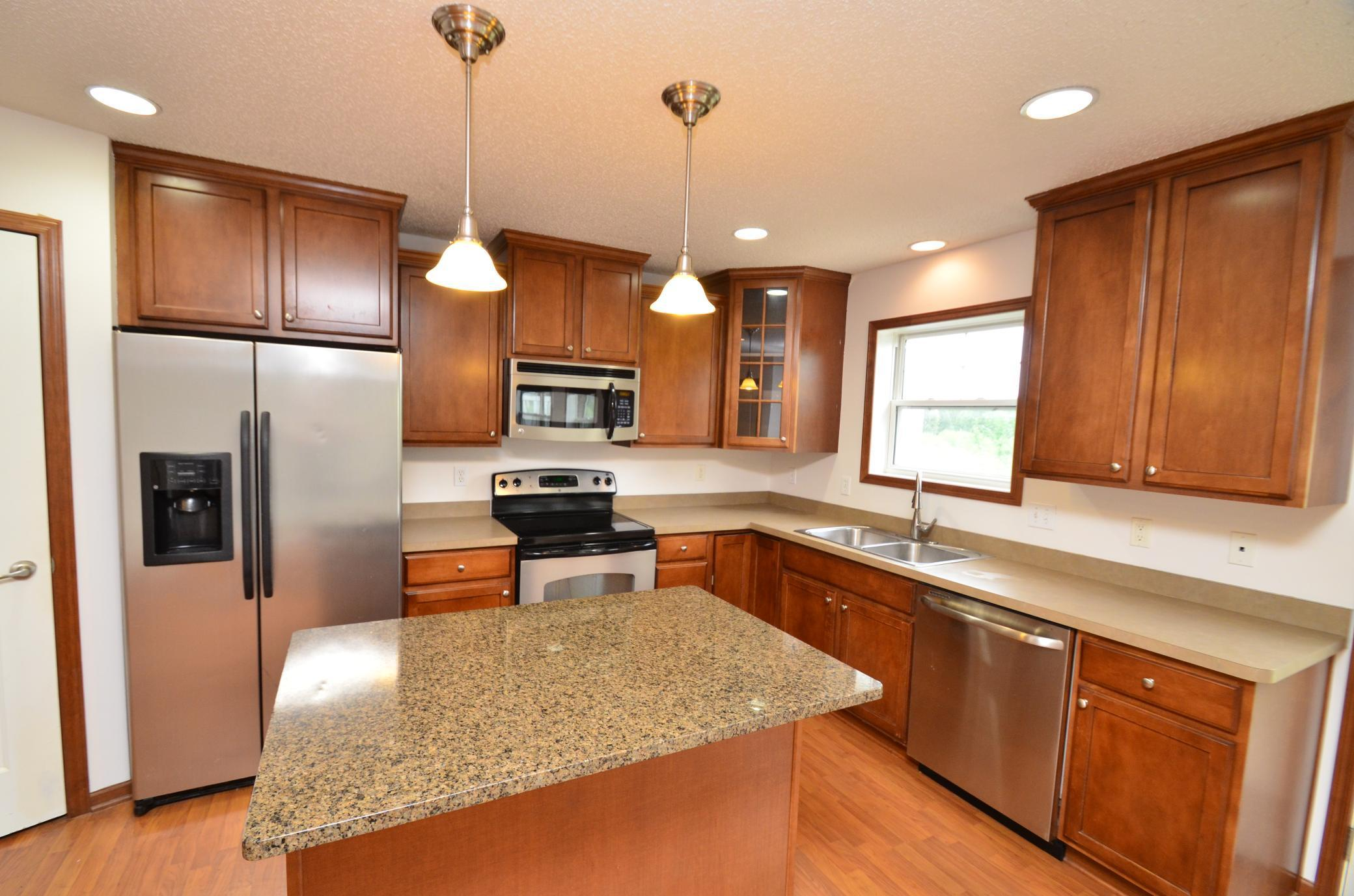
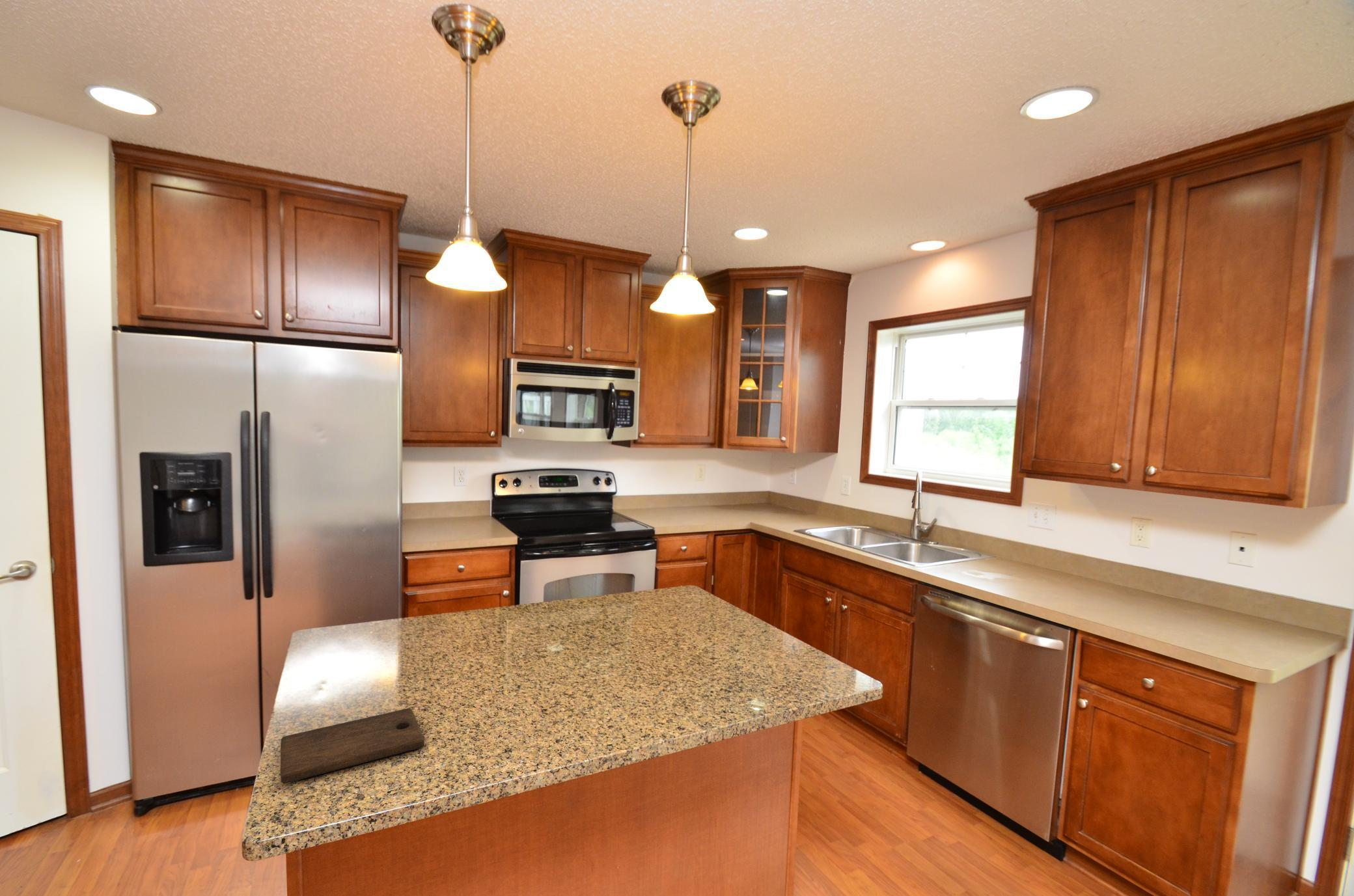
+ cutting board (353, 742)
